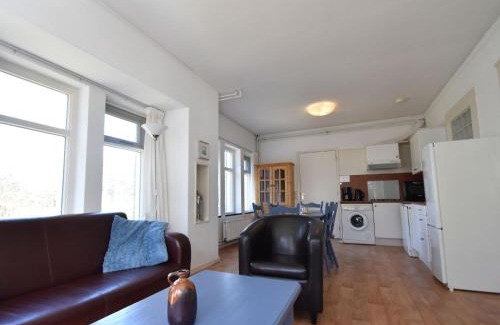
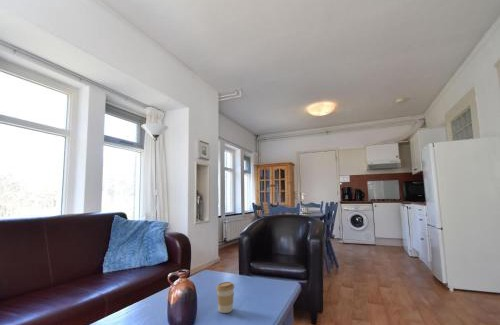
+ coffee cup (225, 296)
